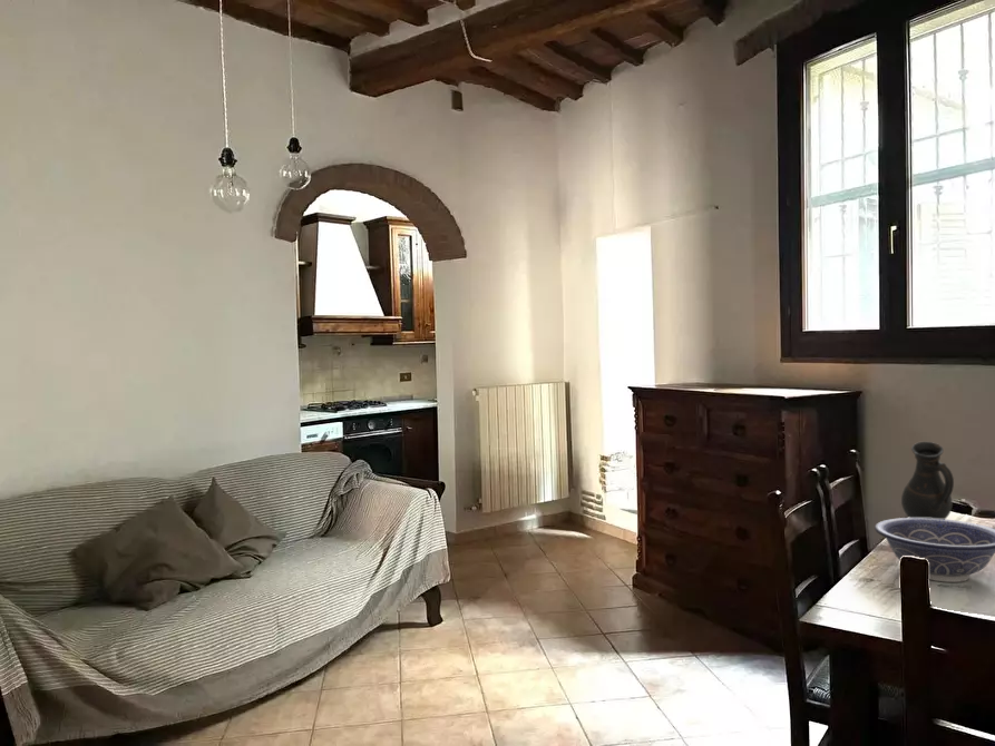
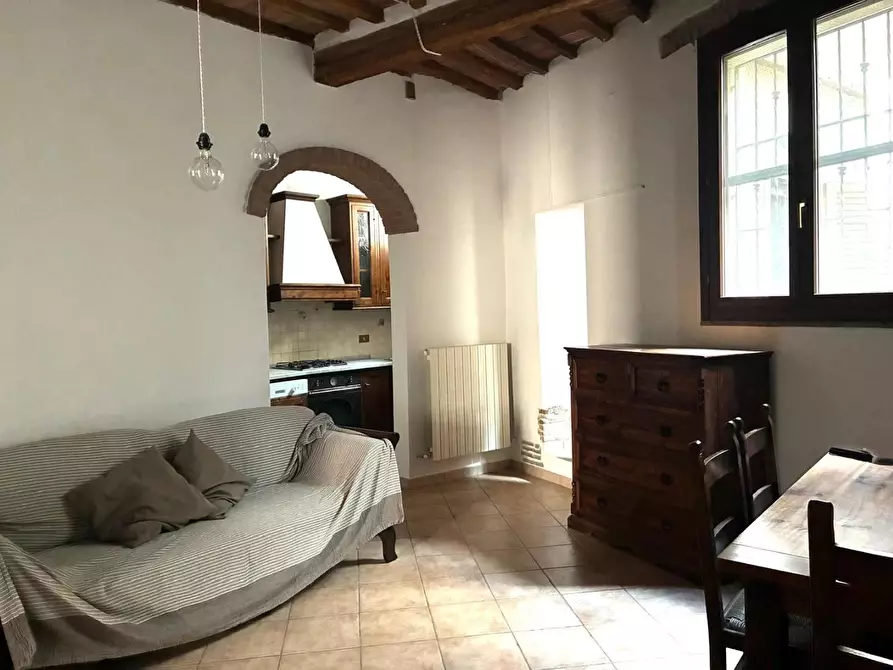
- decorative bowl (939, 552)
- jug (927, 488)
